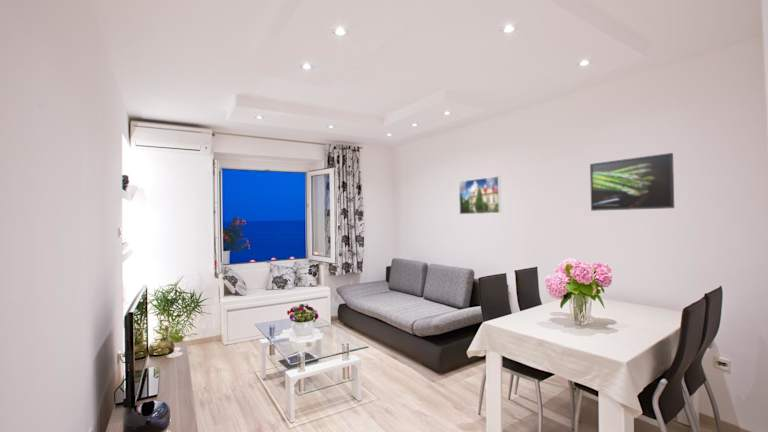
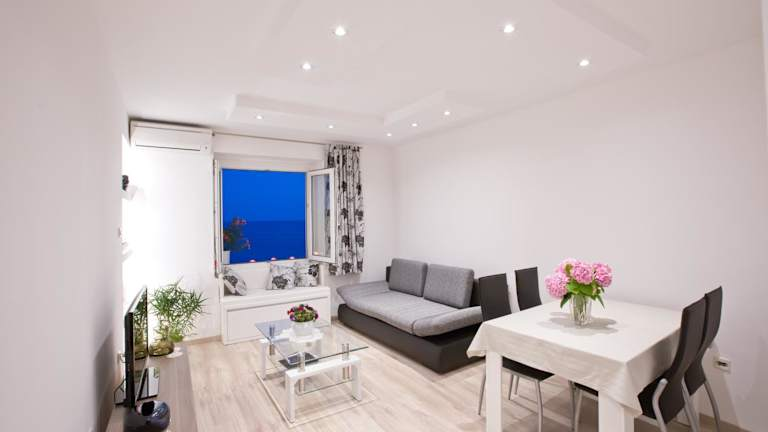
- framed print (478, 196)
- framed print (628, 184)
